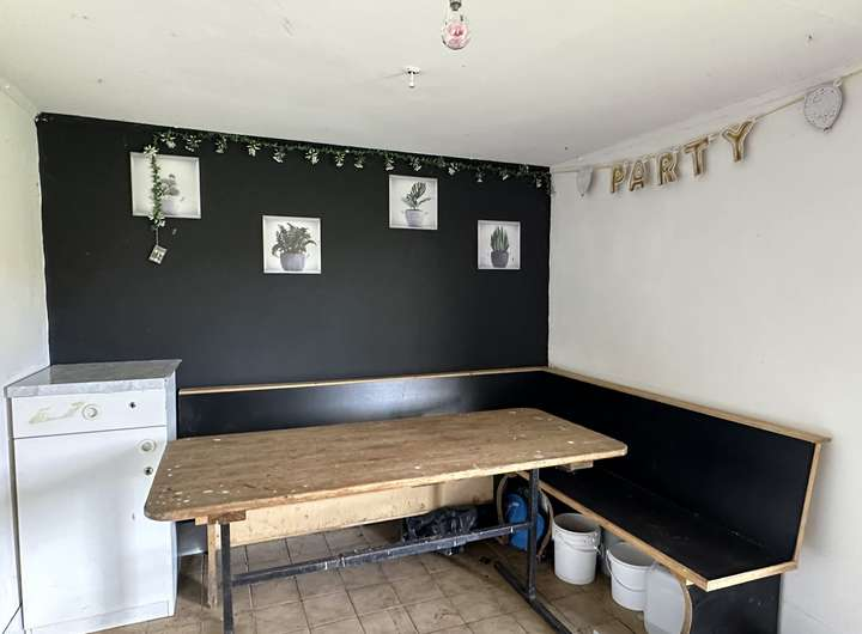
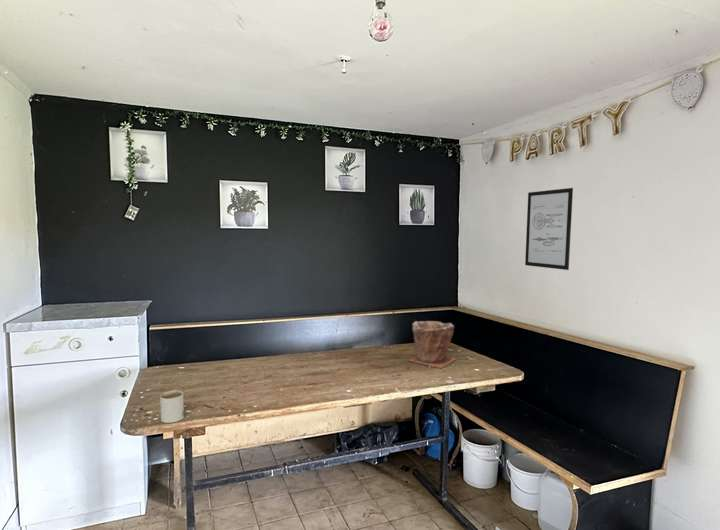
+ wall art (547, 229)
+ mug (173, 404)
+ plant pot (432, 341)
